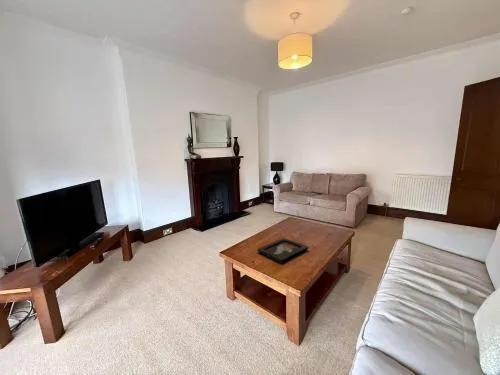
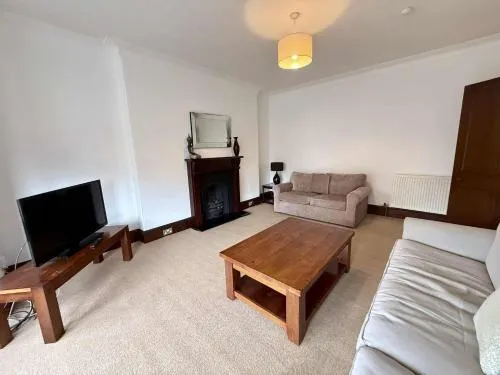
- decorative tray (283, 249)
